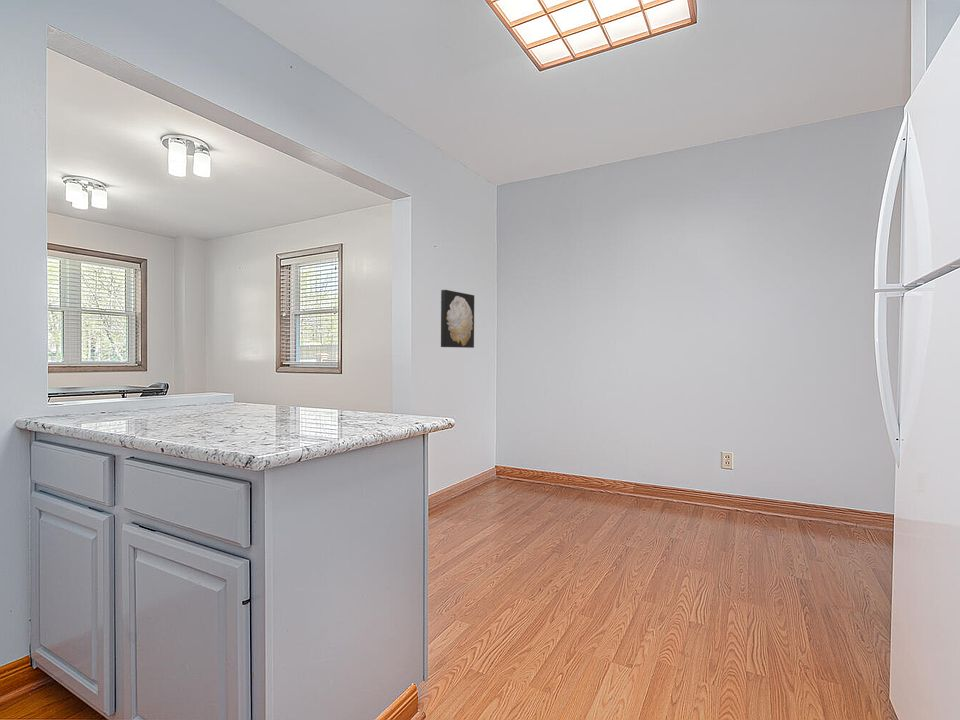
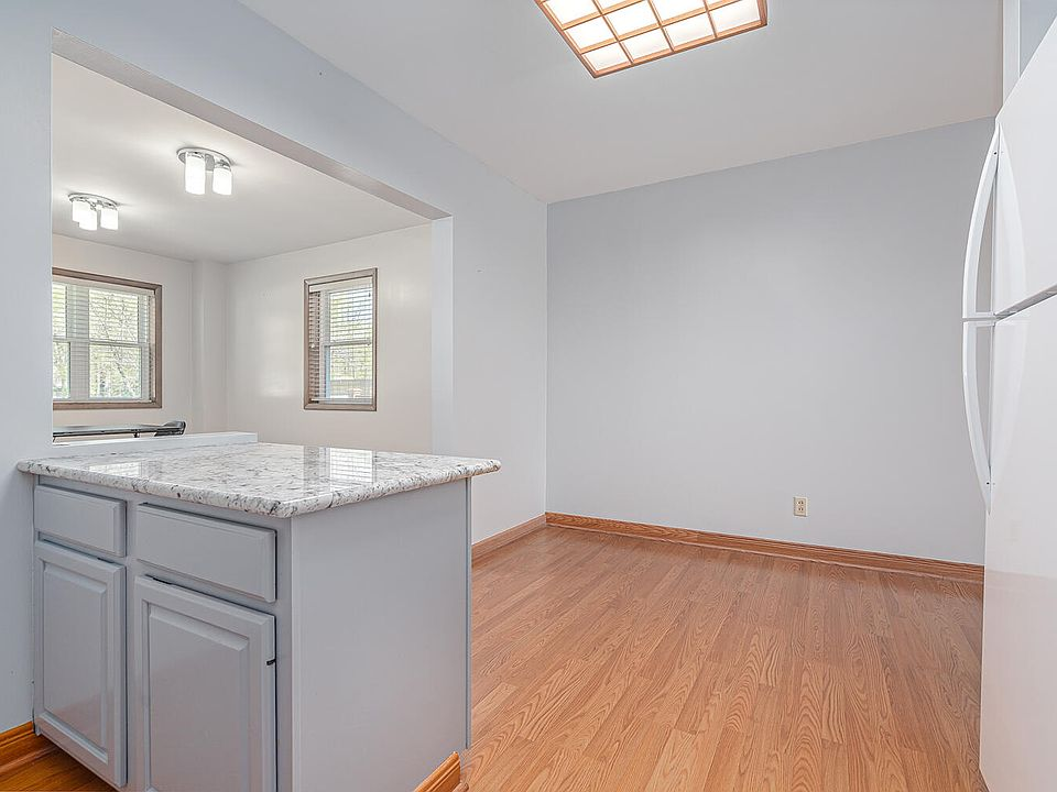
- wall art (458, 320)
